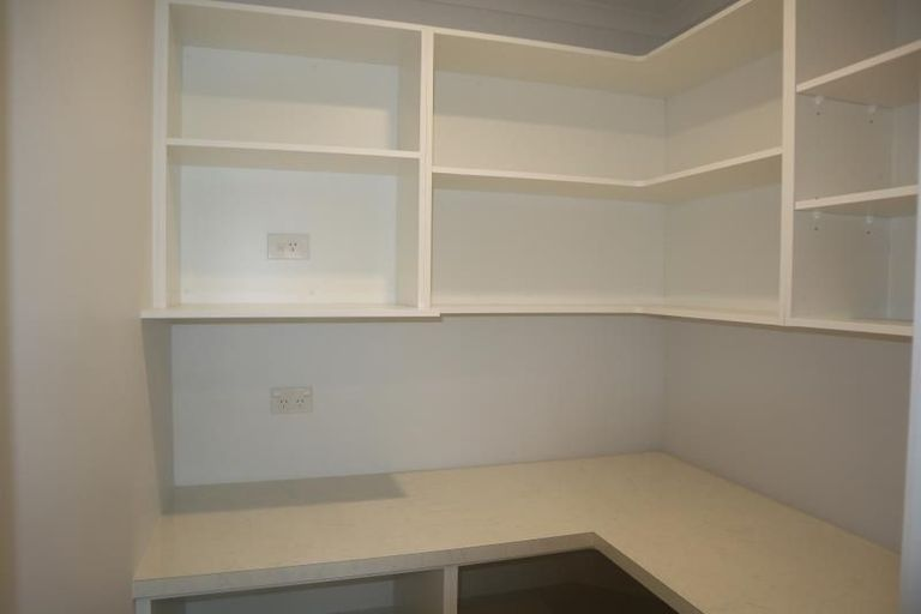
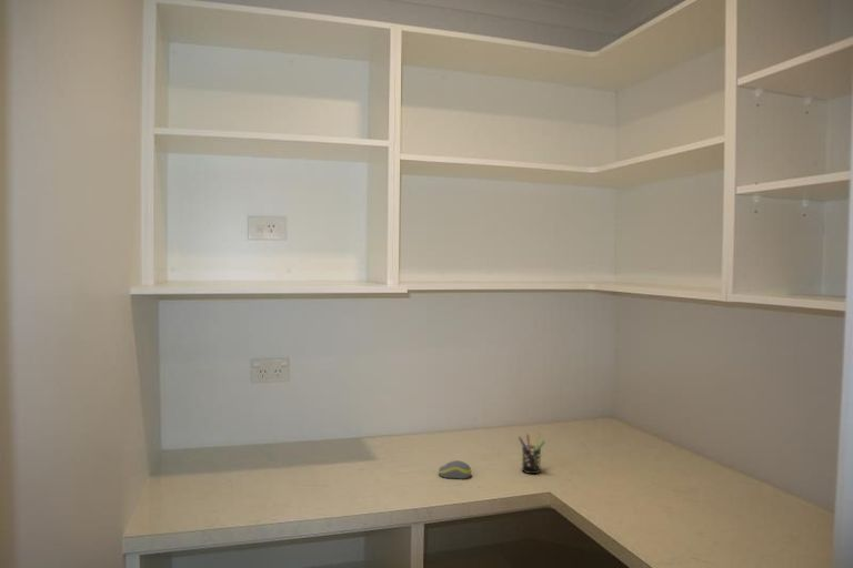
+ pen holder (532, 452)
+ computer mouse (454, 468)
